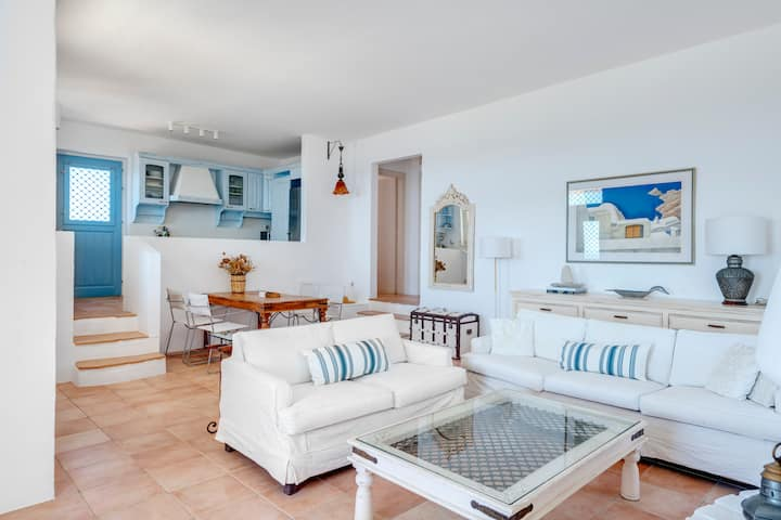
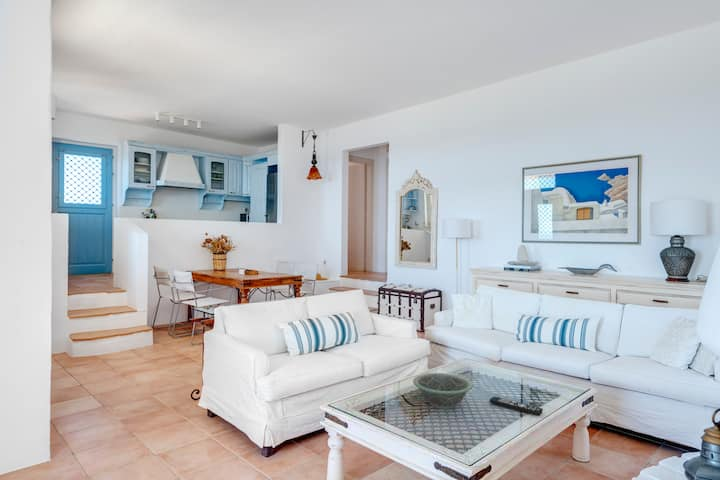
+ decorative bowl (442, 393)
+ remote control (515, 405)
